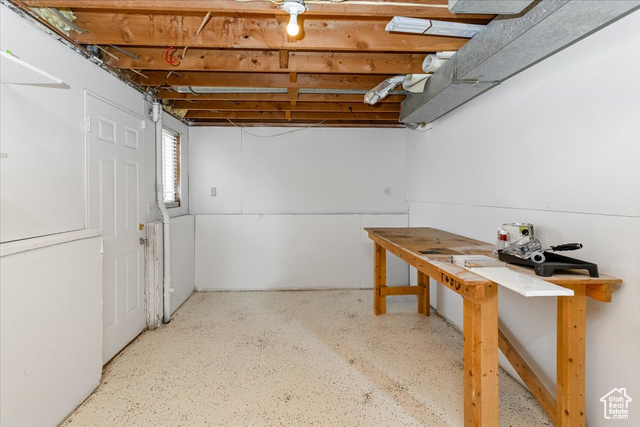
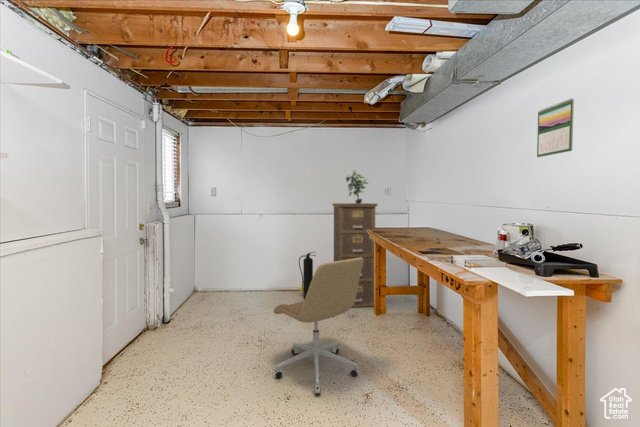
+ potted plant (355, 186)
+ office chair (317, 312)
+ calendar (554, 129)
+ filing cabinet (352, 250)
+ fire extinguisher (307, 274)
